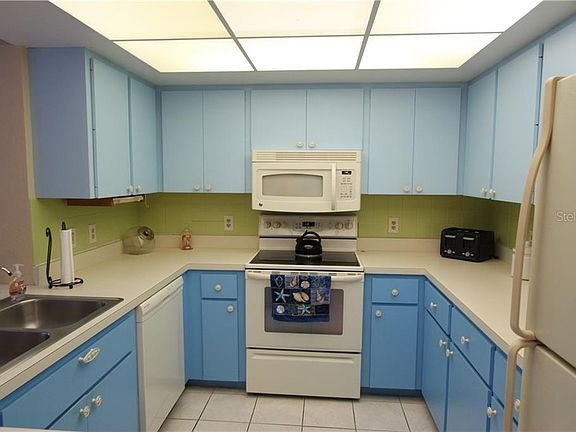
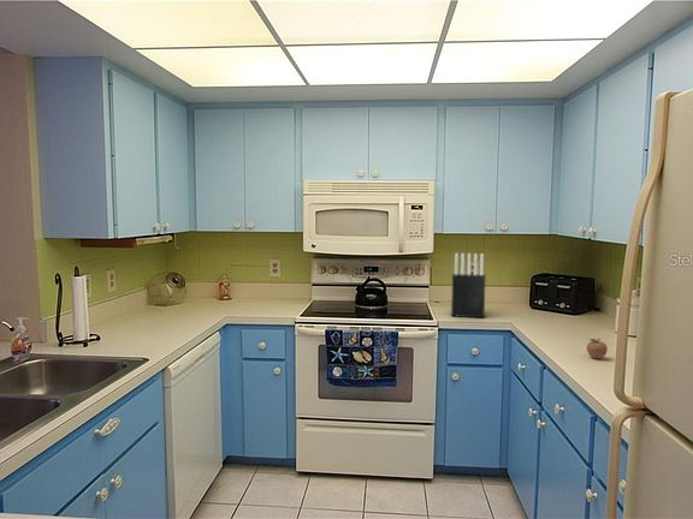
+ knife block (468, 284)
+ fruit (596, 347)
